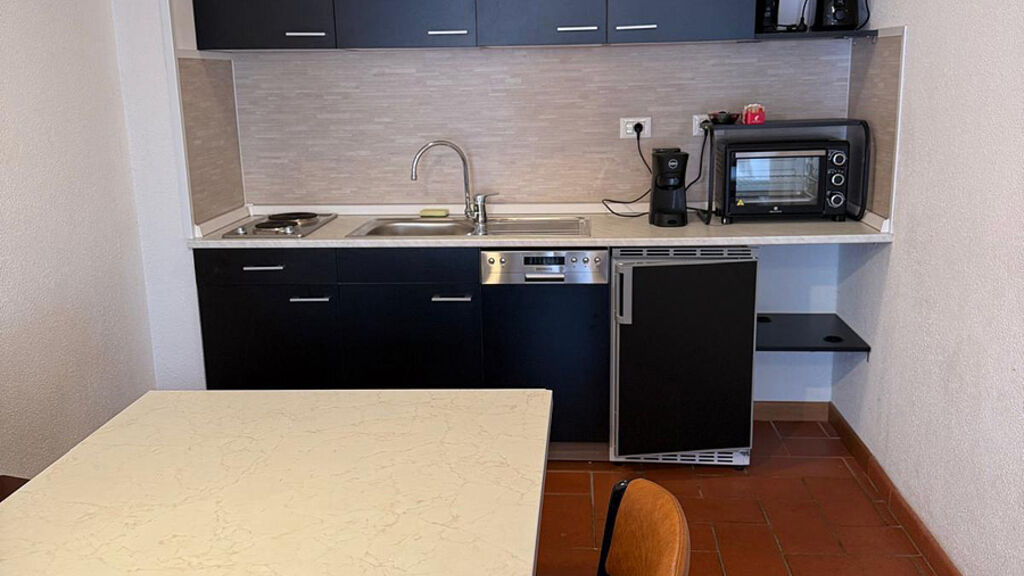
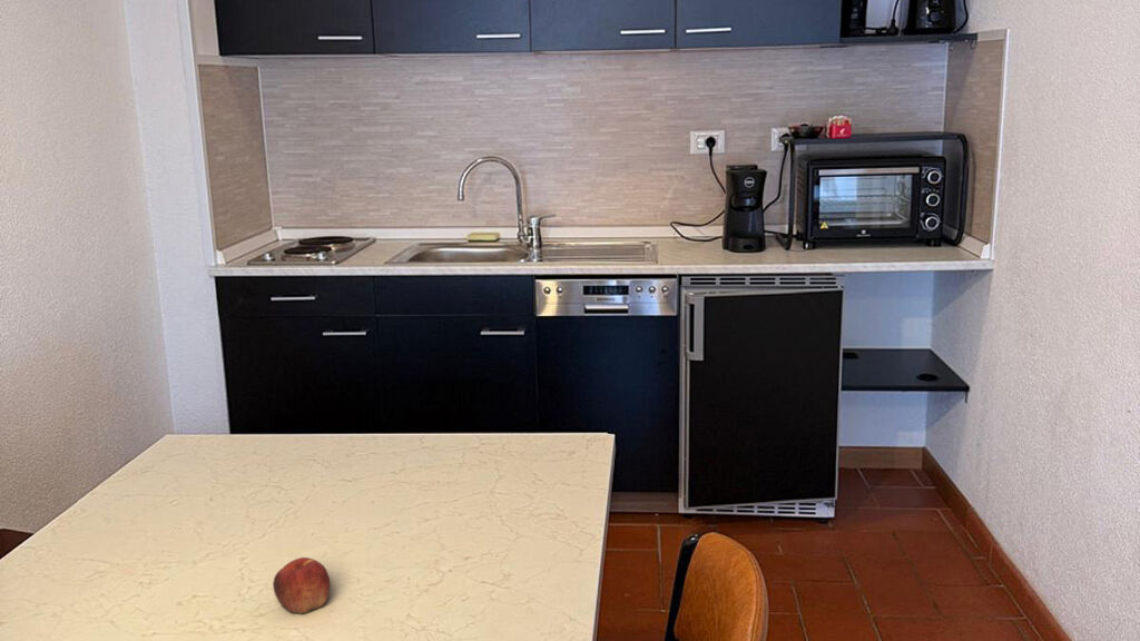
+ apple (302, 583)
